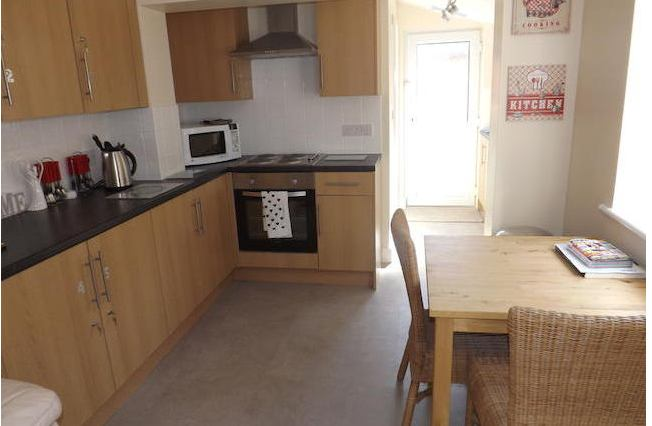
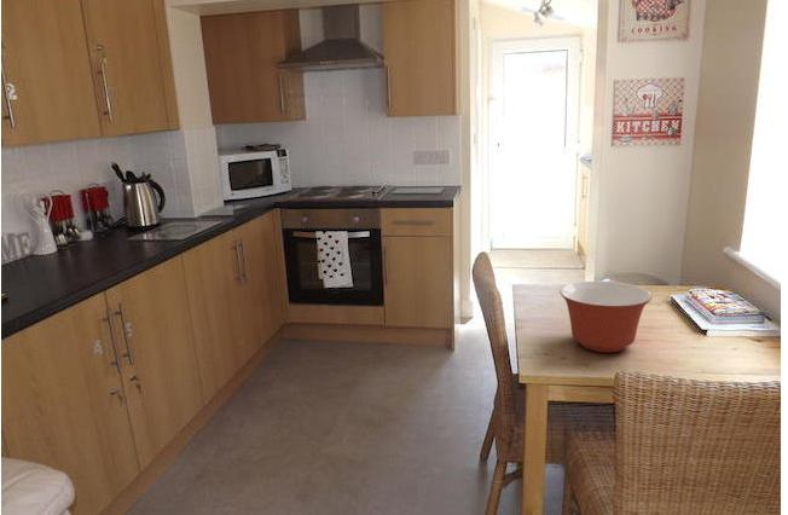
+ mixing bowl (603, 318)
